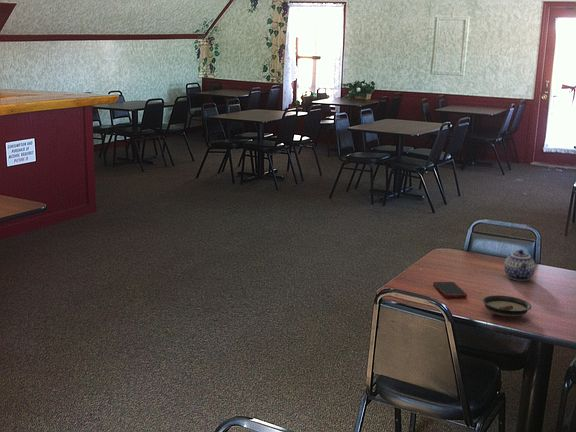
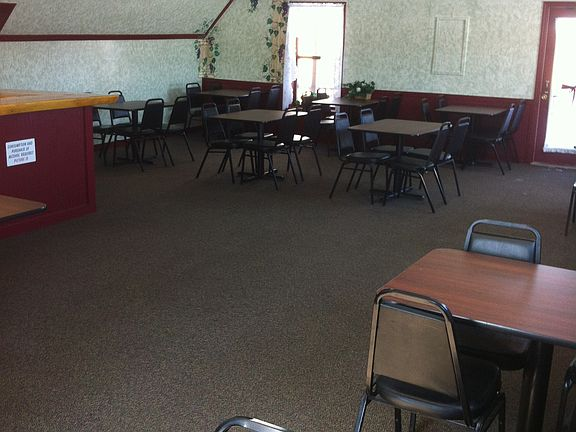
- cell phone (449, 289)
- saucer (506, 308)
- teapot (520, 263)
